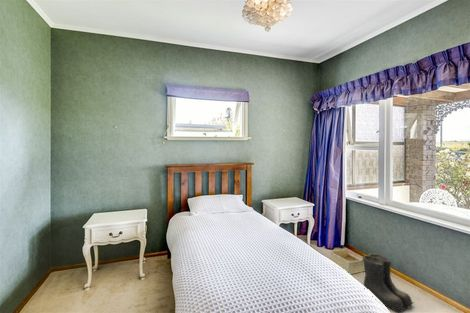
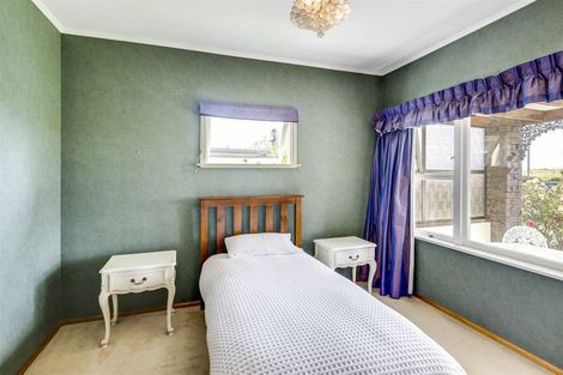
- storage bin (348, 260)
- boots (385, 279)
